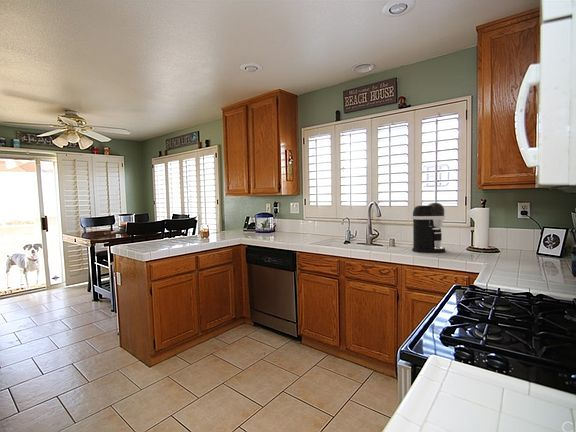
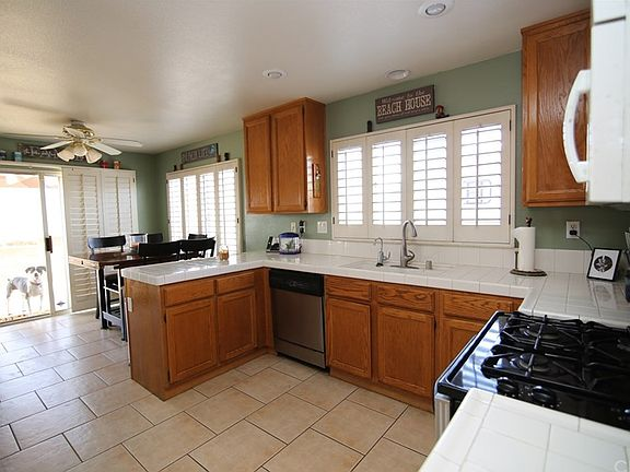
- coffee maker (428, 227)
